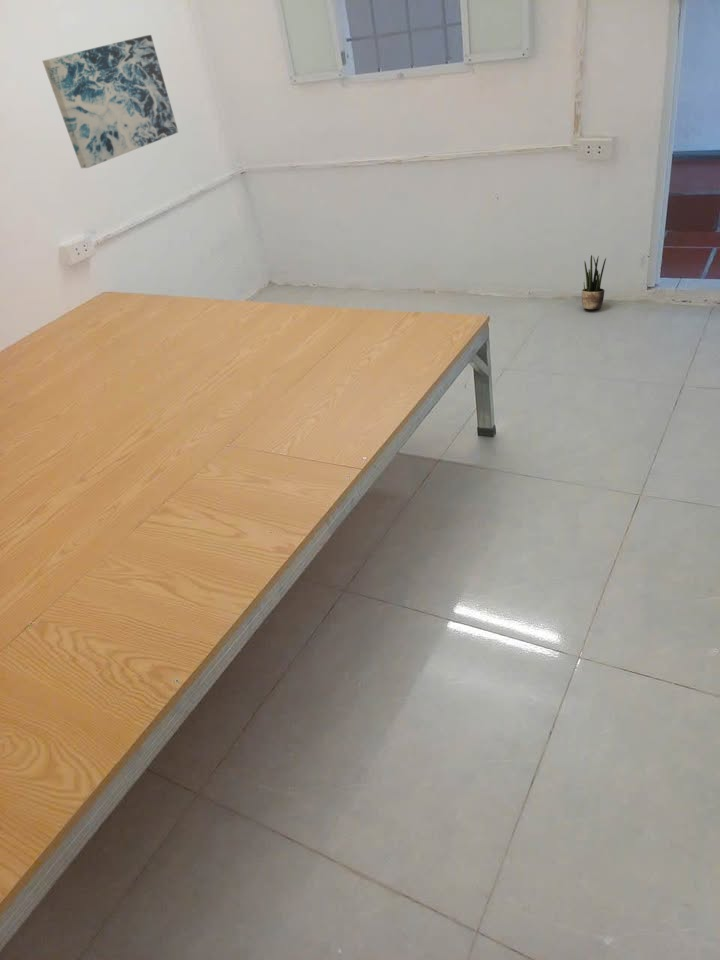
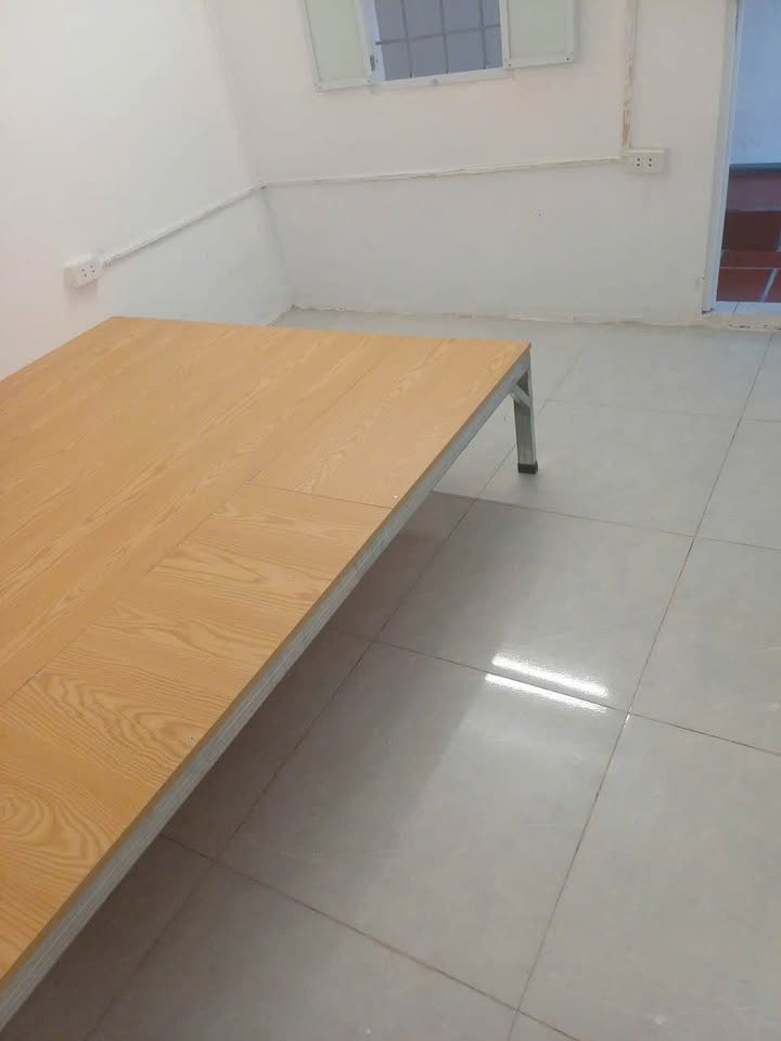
- potted plant (593, 280)
- wall art (116, 100)
